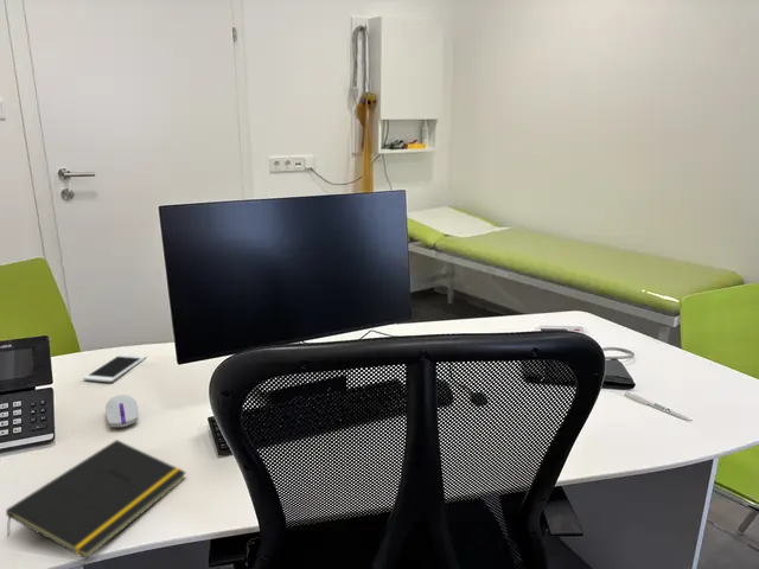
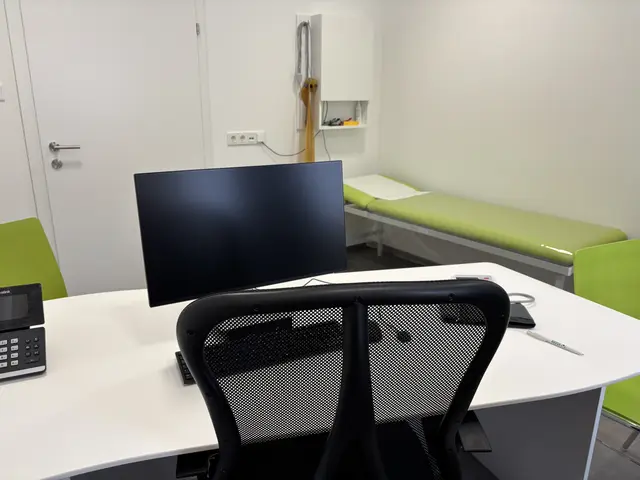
- computer mouse (121, 408)
- notepad (103, 492)
- cell phone (116, 366)
